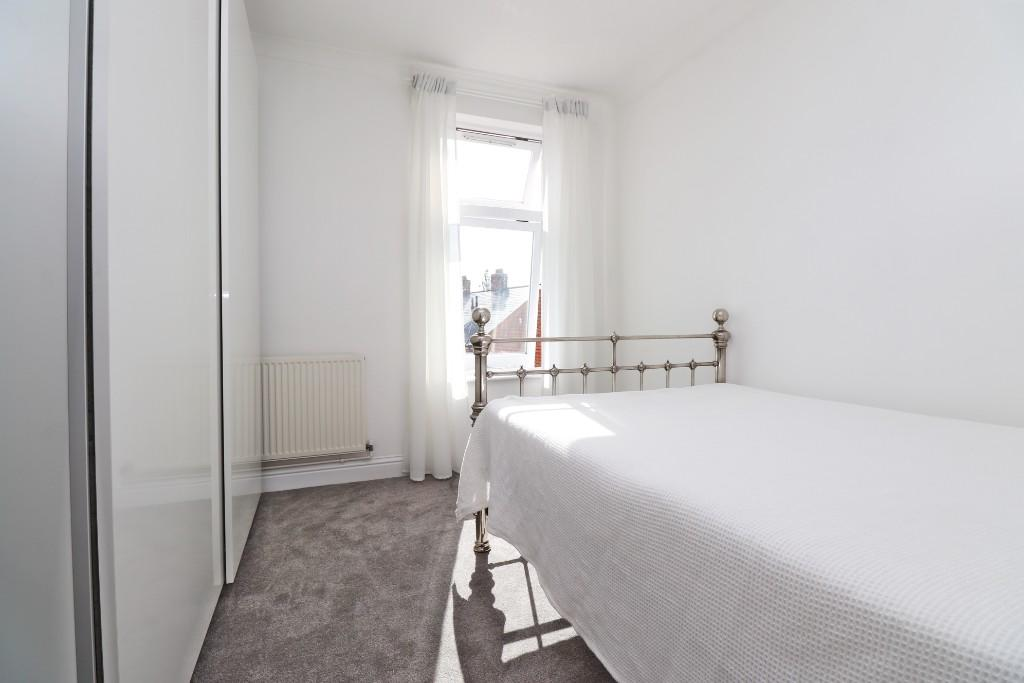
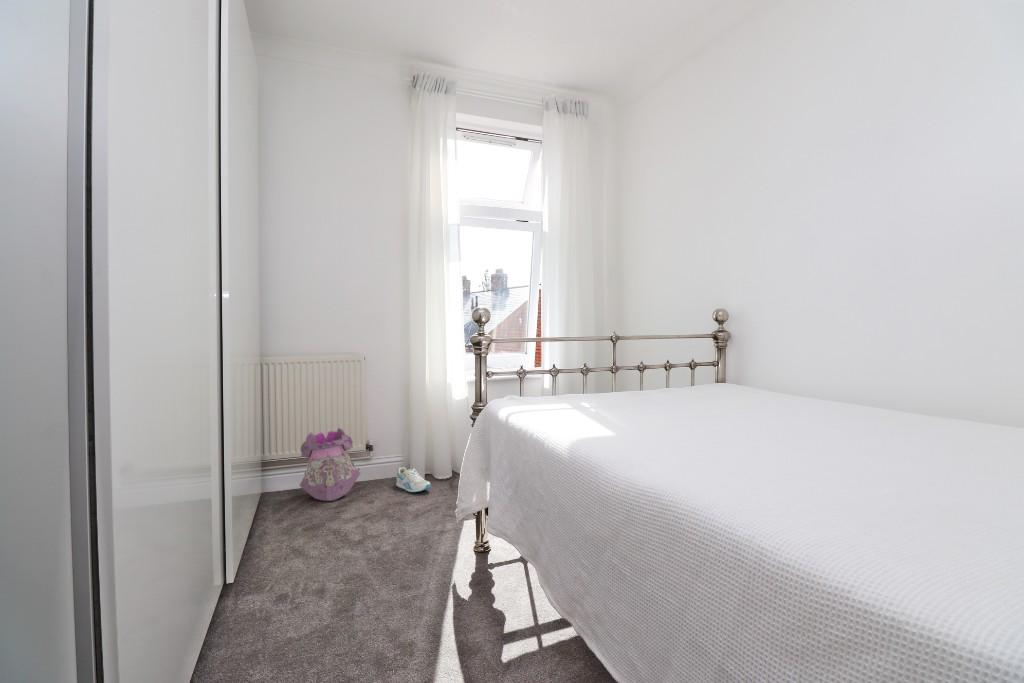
+ backpack (330, 454)
+ sneaker (413, 479)
